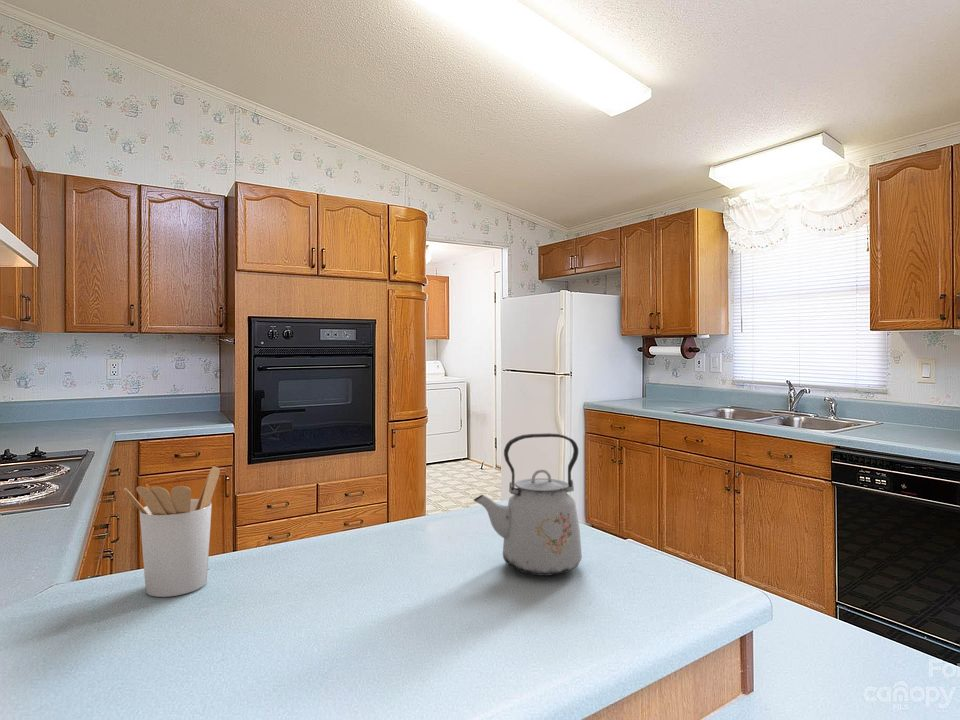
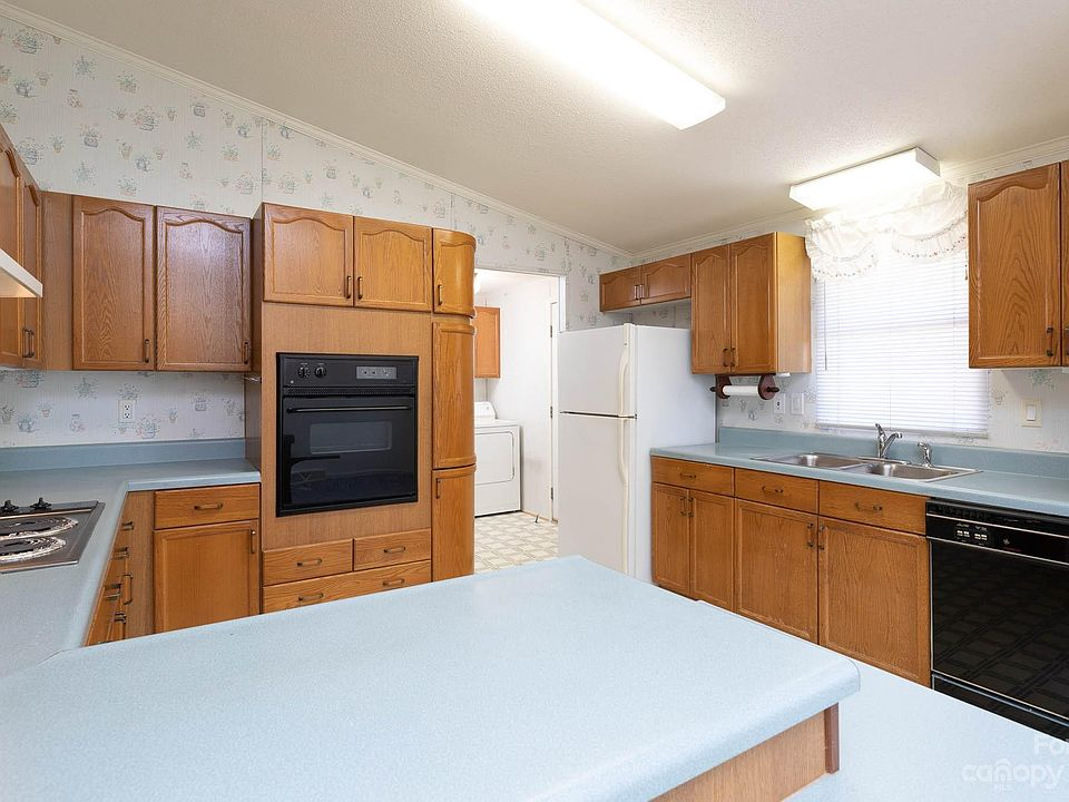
- utensil holder (173, 531)
- kettle (527, 501)
